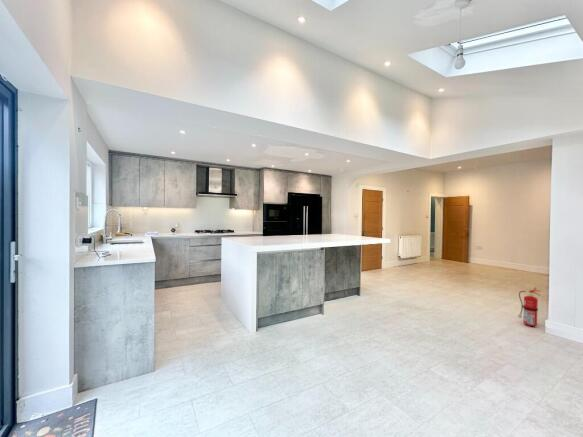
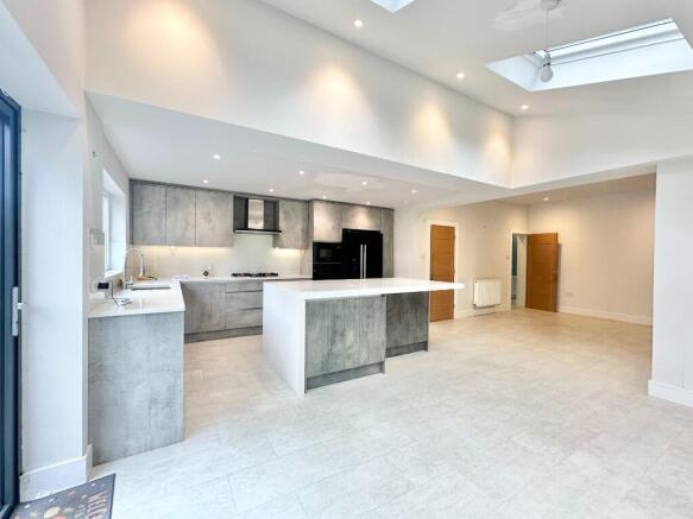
- fire extinguisher (528, 305)
